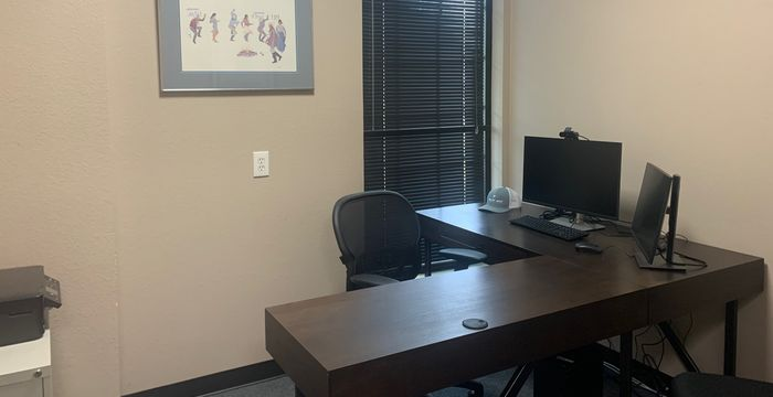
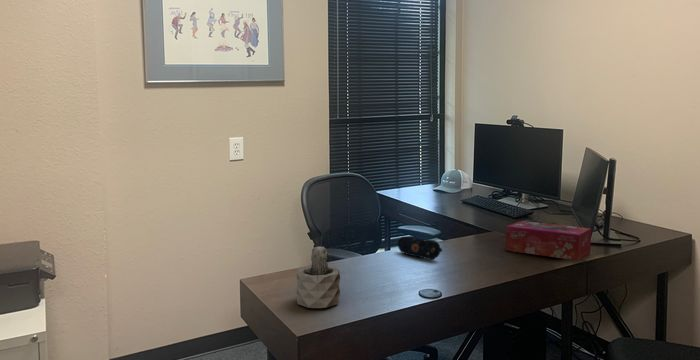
+ succulent plant (318, 274)
+ tissue box (547, 239)
+ pencil case (418, 247)
